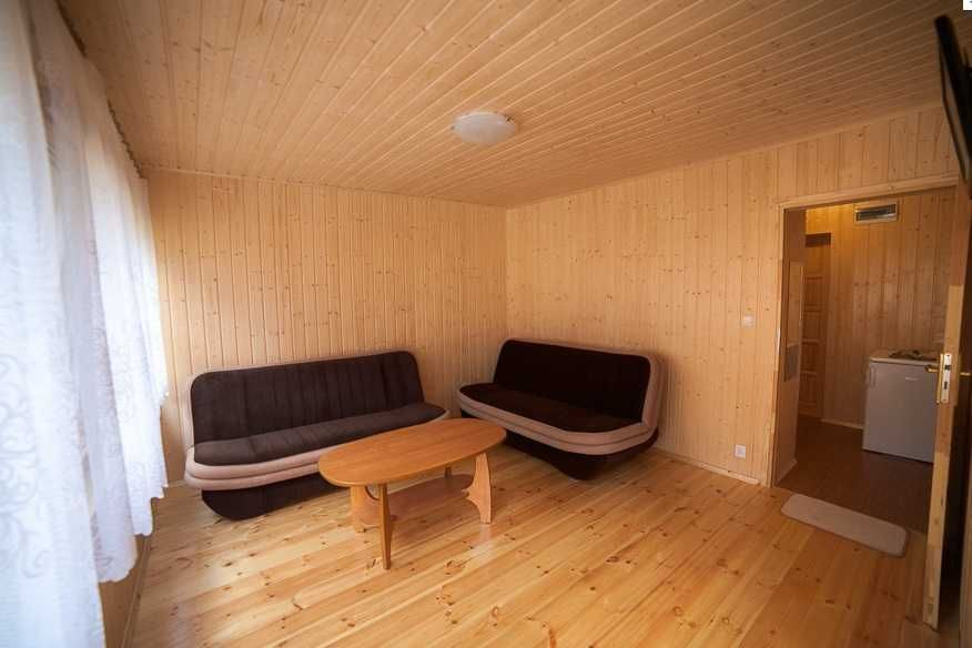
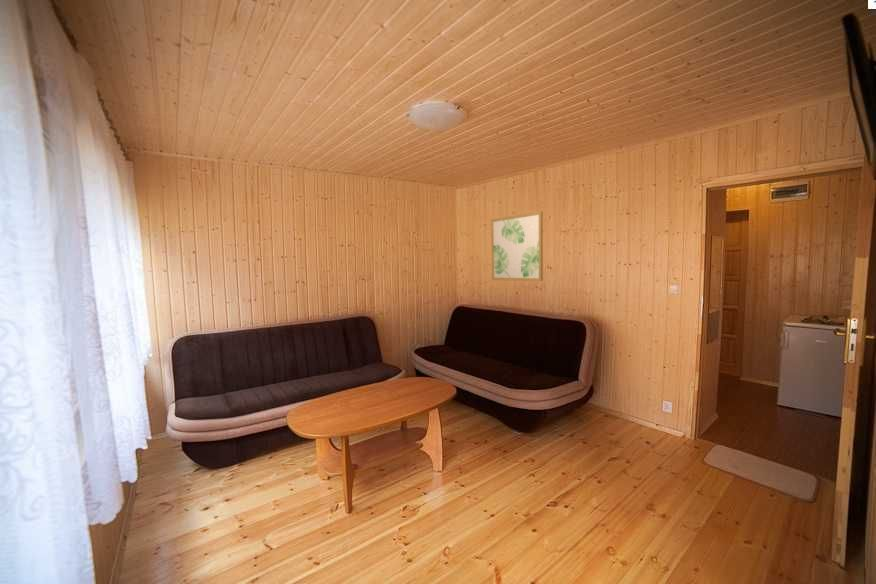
+ wall art (515, 248)
